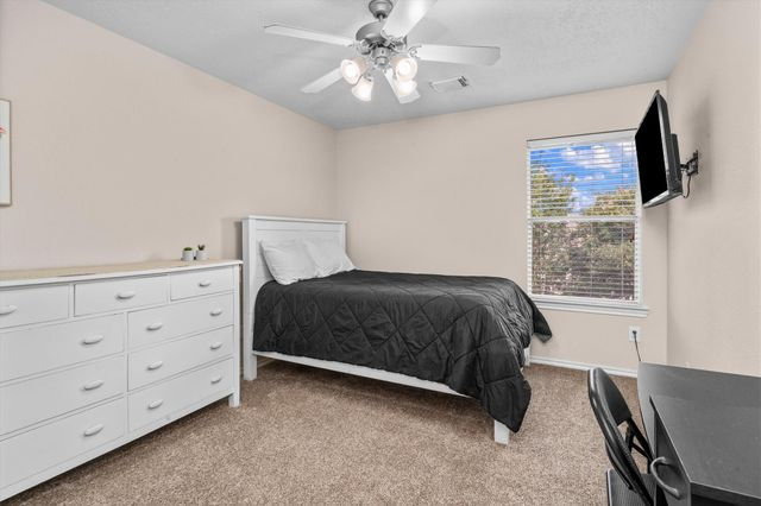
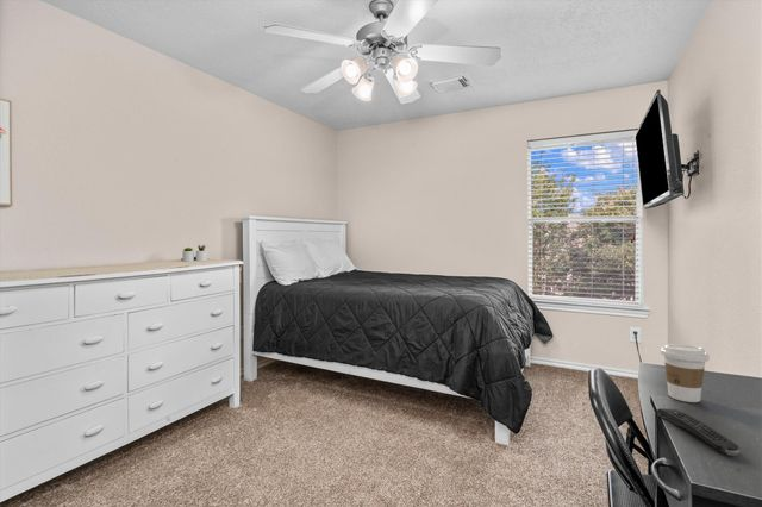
+ coffee cup (683, 371)
+ remote control (697, 428)
